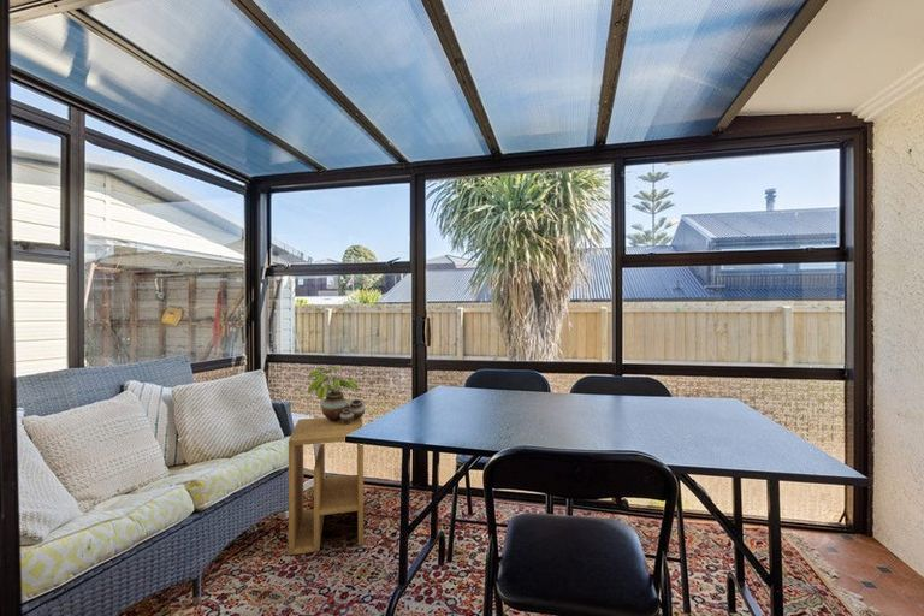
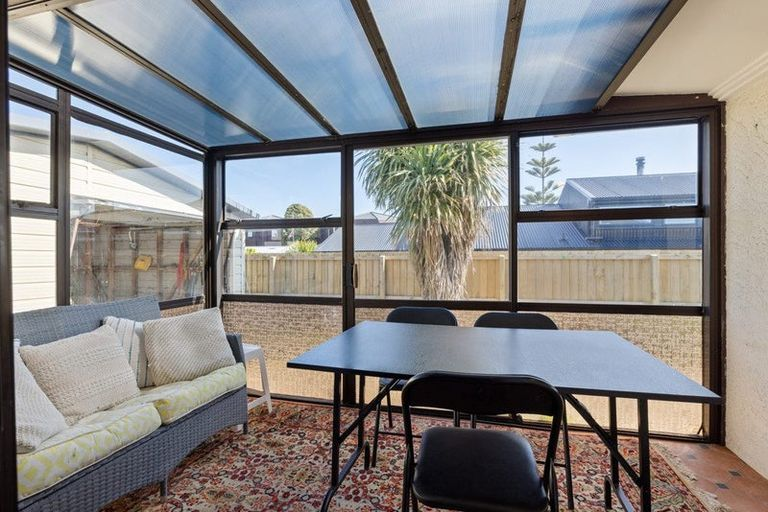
- side table (328, 478)
- potted plant (334, 393)
